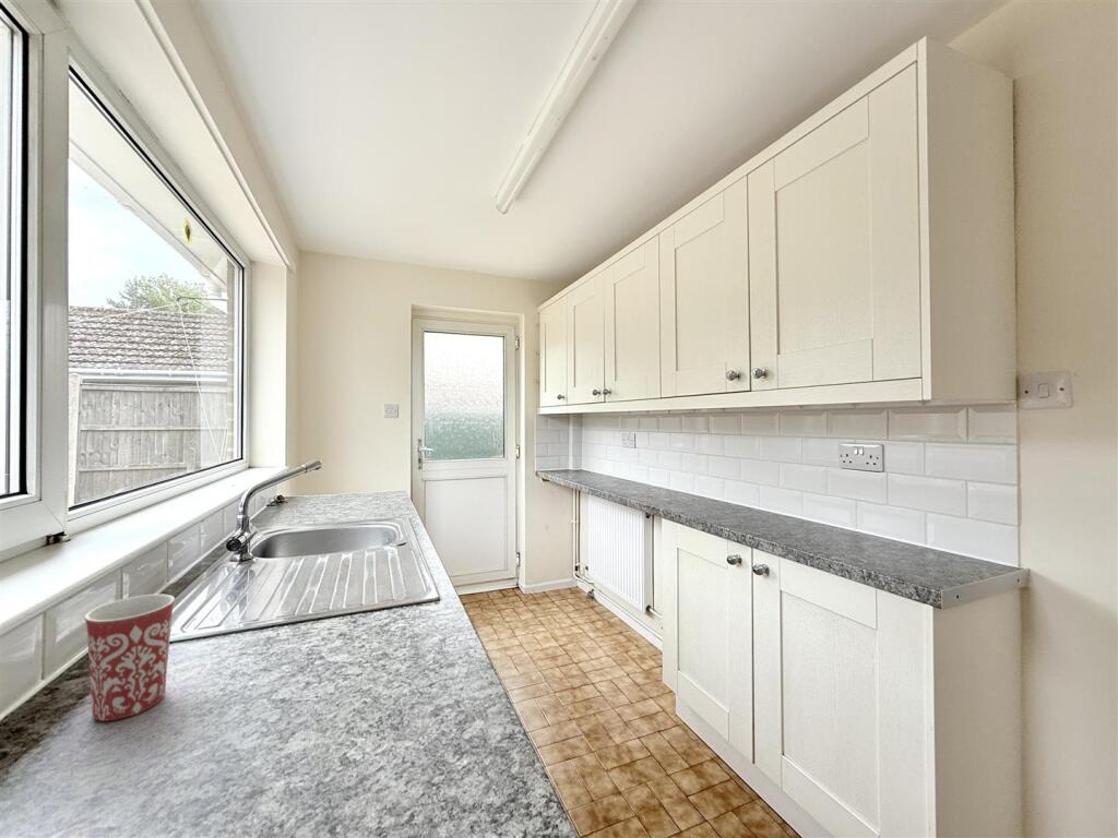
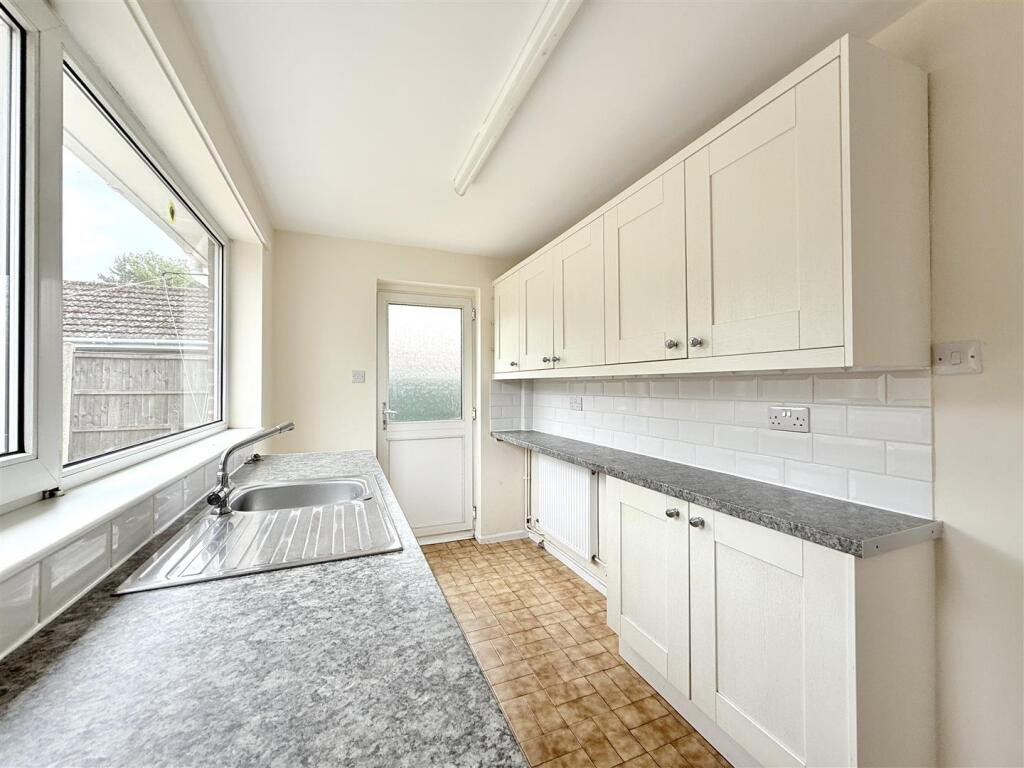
- mug (128, 650)
